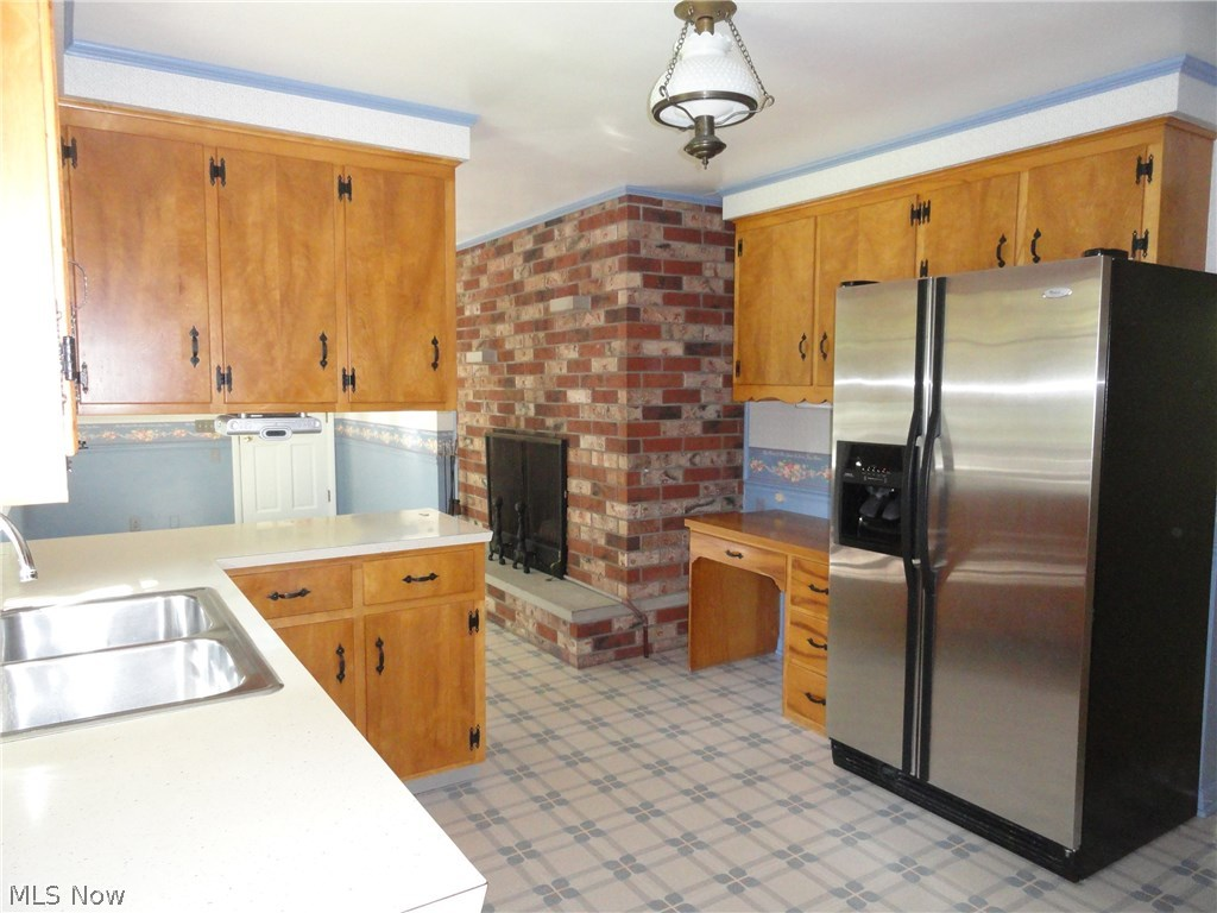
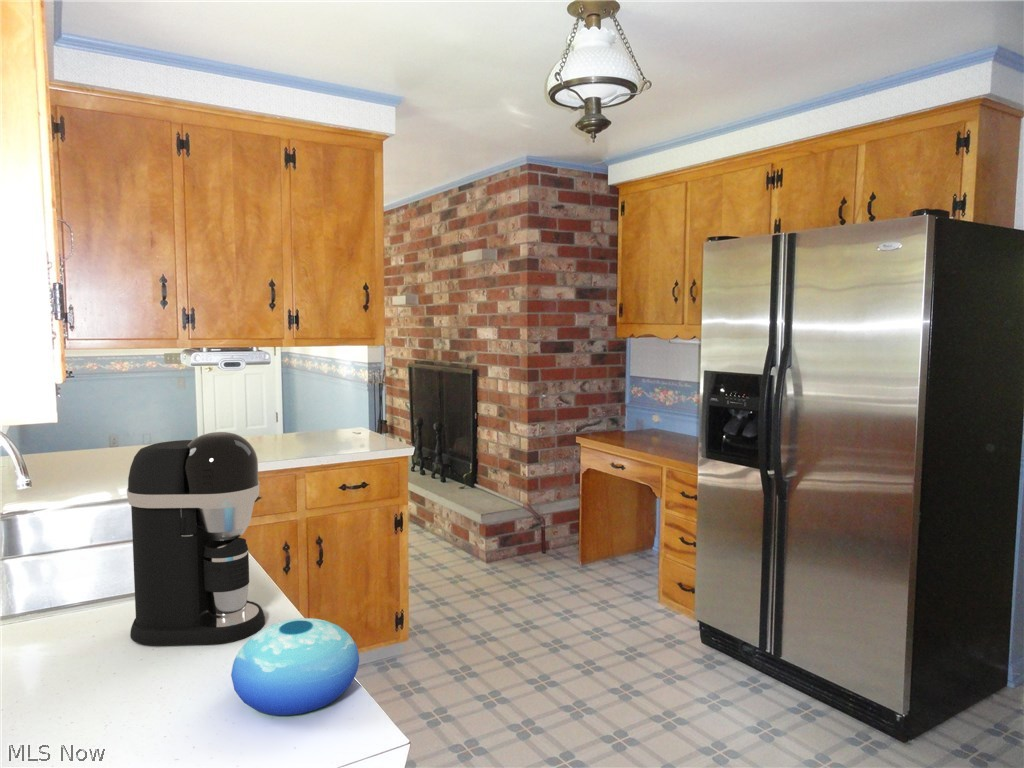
+ coffee maker (196, 531)
+ bowl (296, 658)
